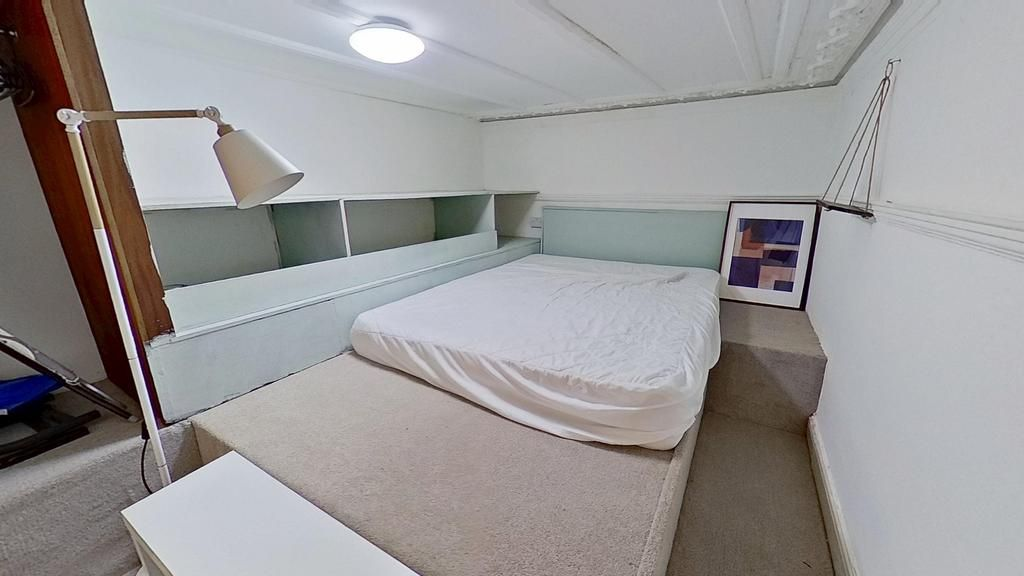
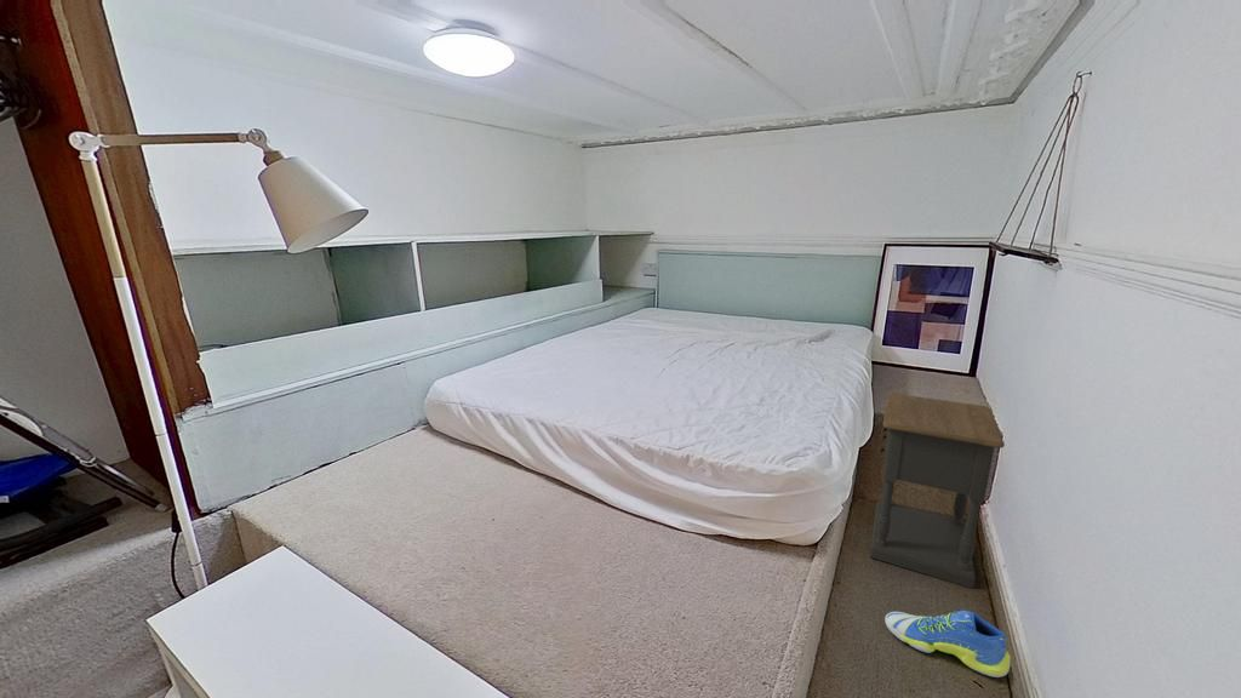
+ nightstand (927, 481)
+ sneaker (945, 625)
